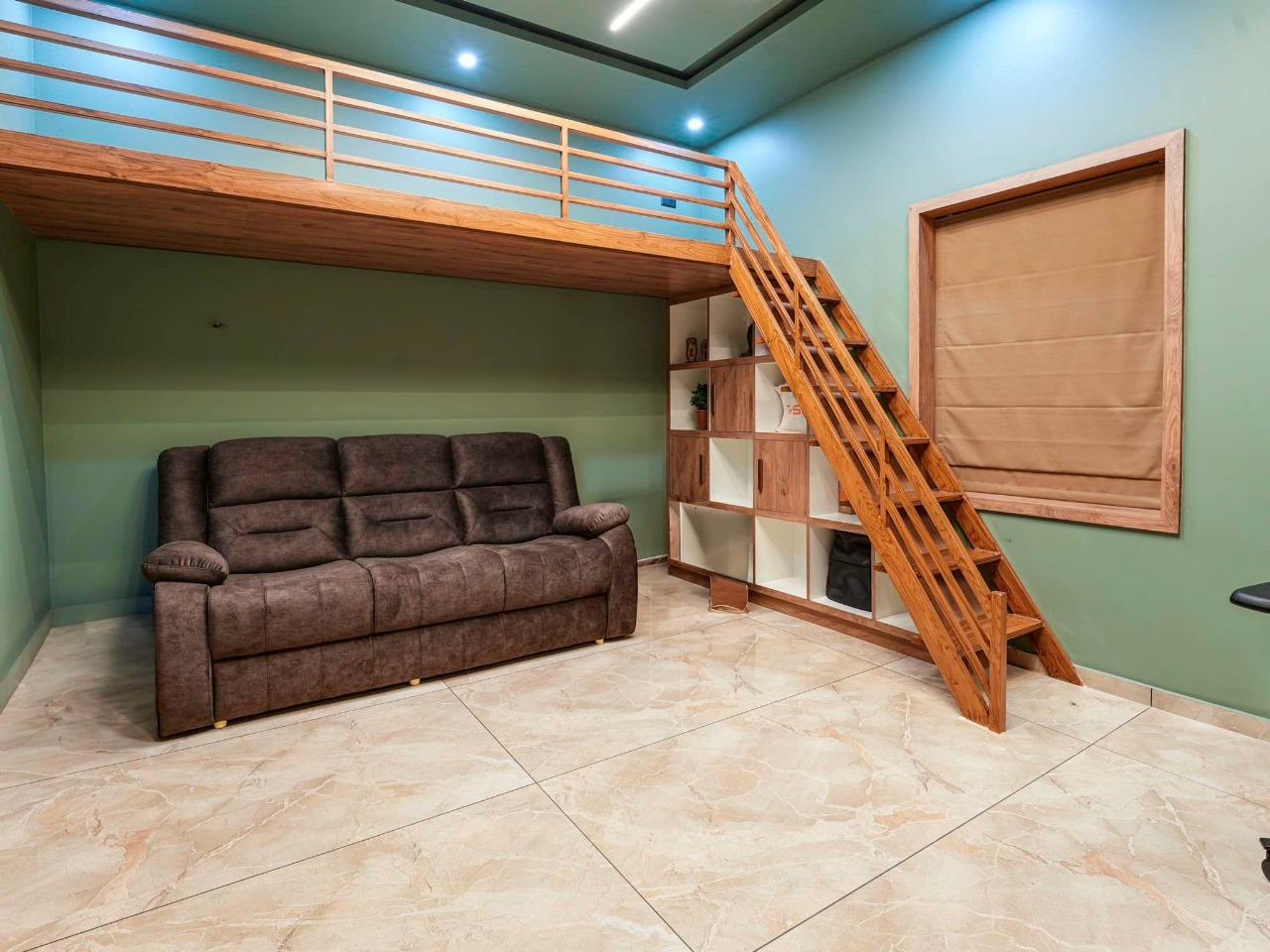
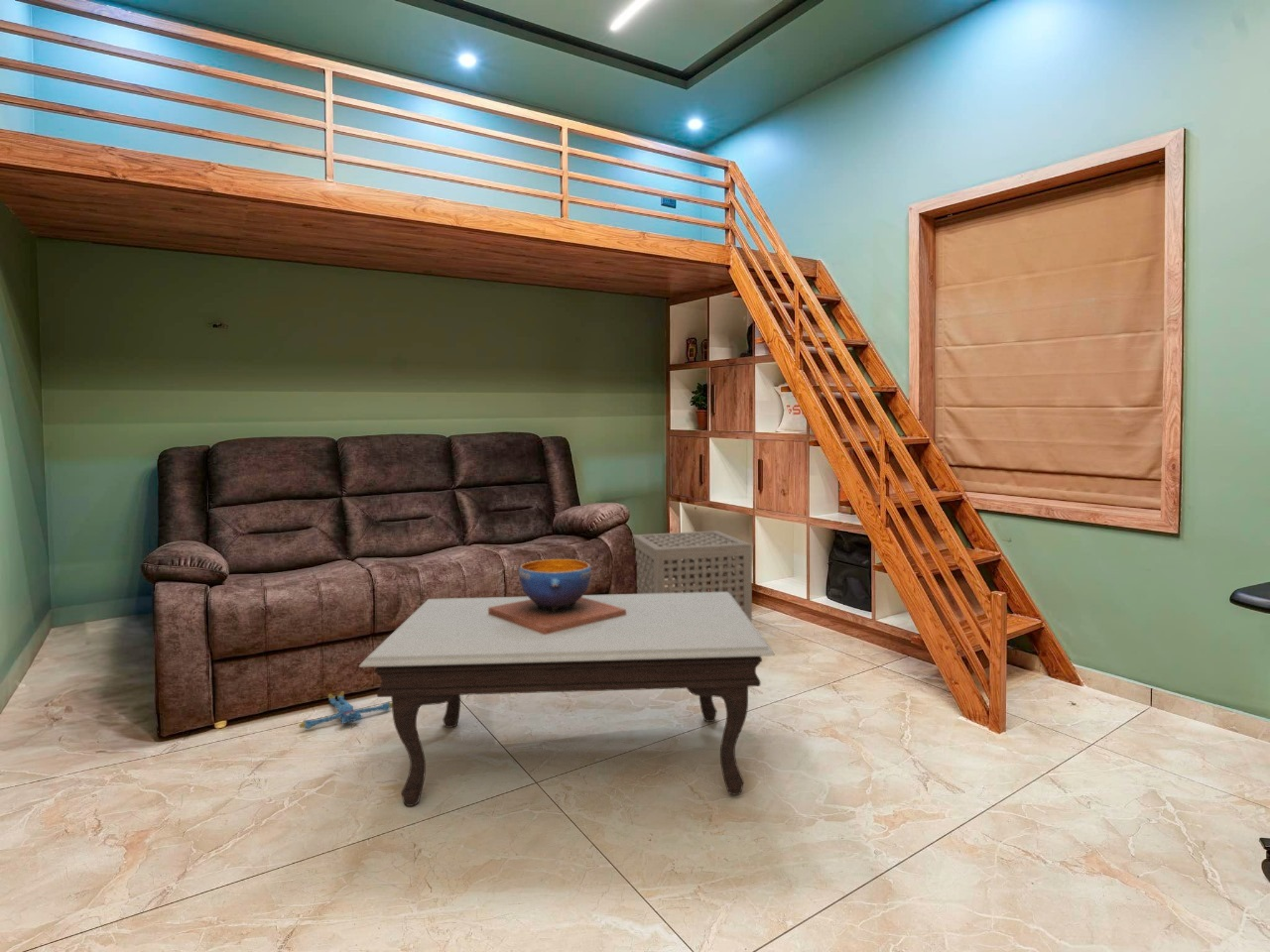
+ side table (689, 585)
+ coffee table (575, 688)
+ plush toy (343, 707)
+ decorative bowl (556, 589)
